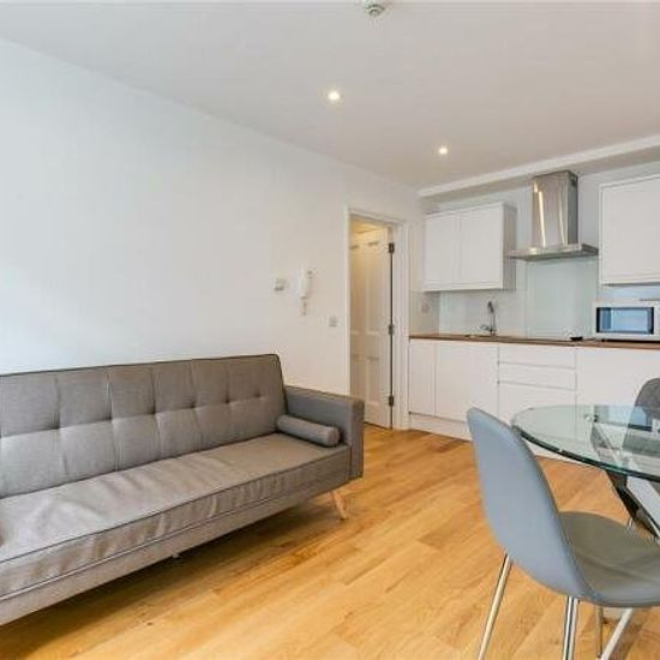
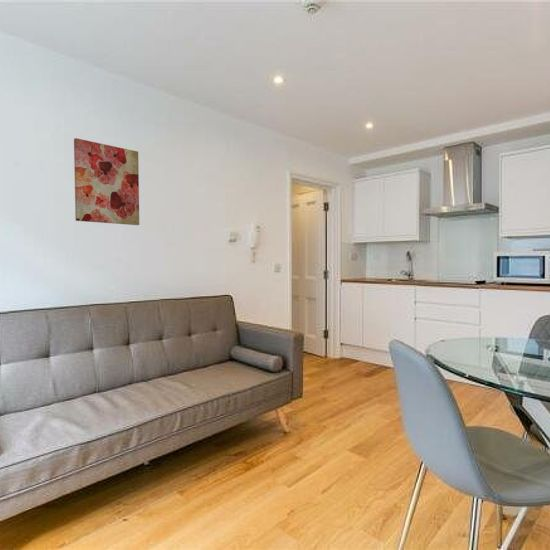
+ wall art (108, 184)
